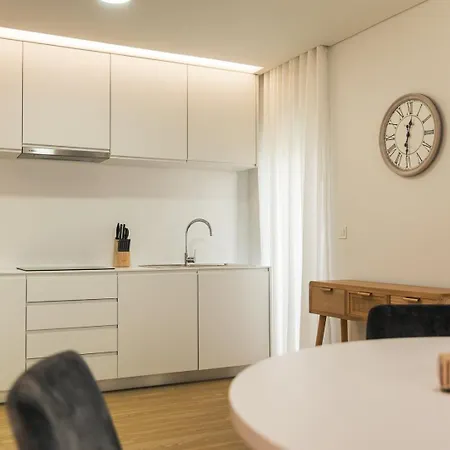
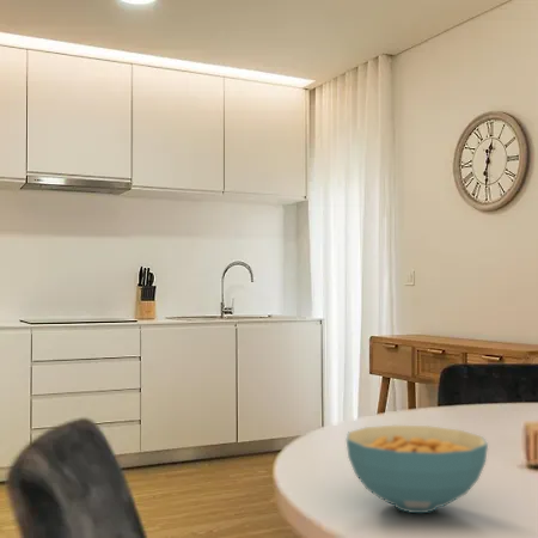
+ cereal bowl (415, 471)
